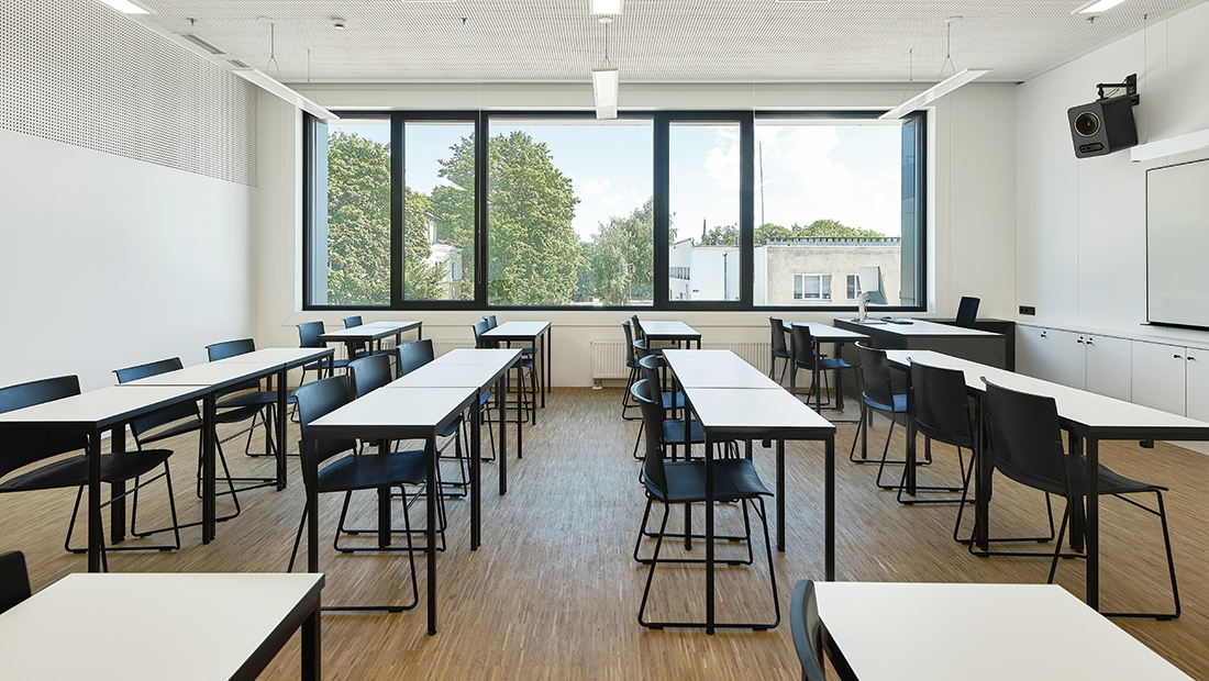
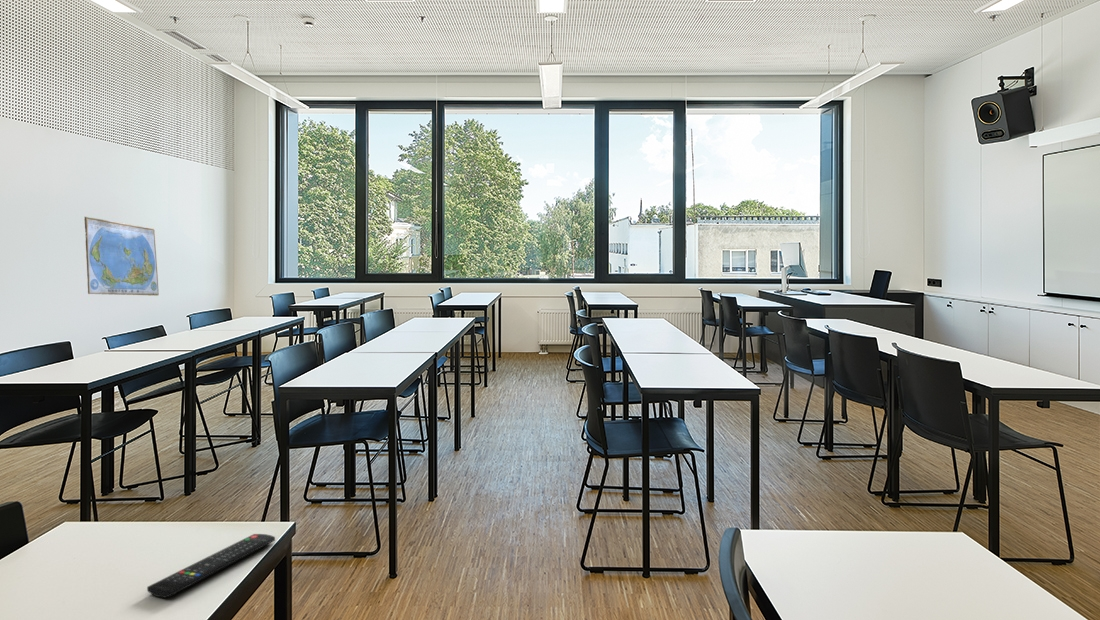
+ world map (124, 259)
+ remote control (218, 562)
